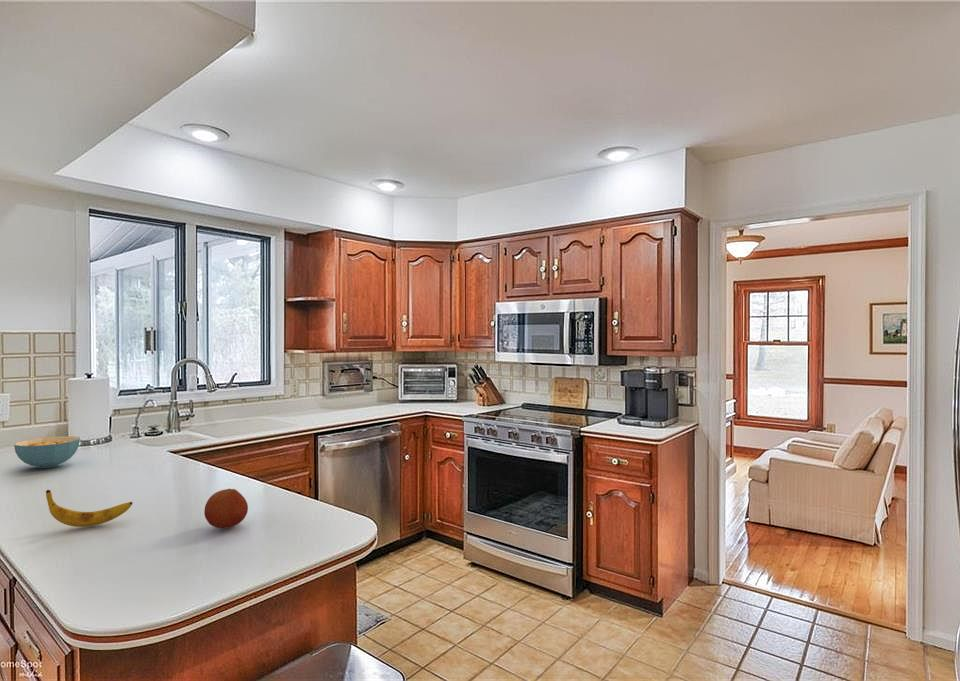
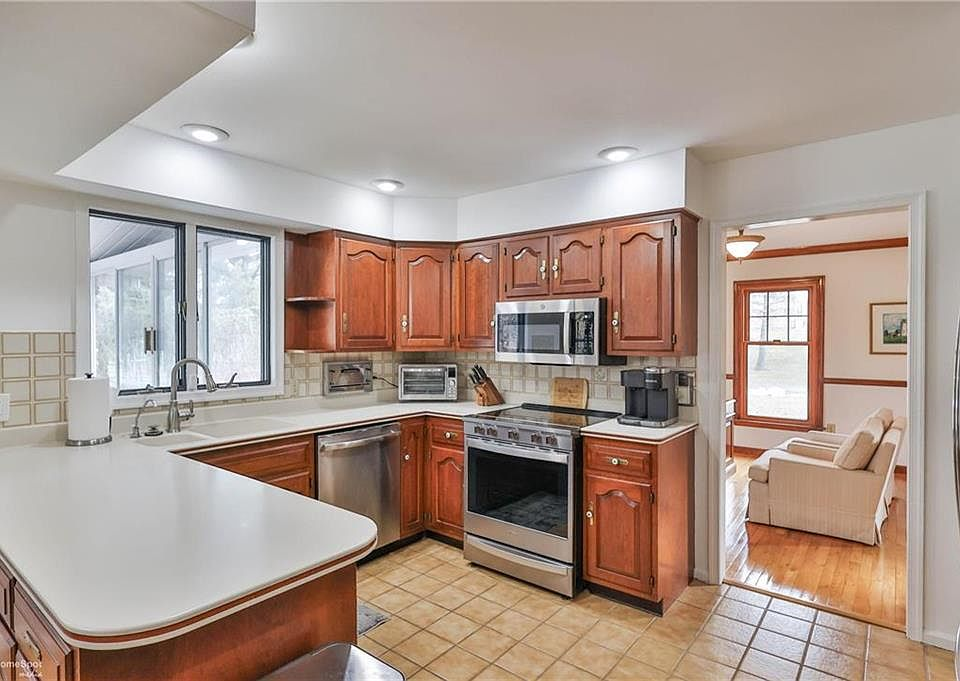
- banana (90, 512)
- cereal bowl (48, 453)
- fruit (226, 507)
